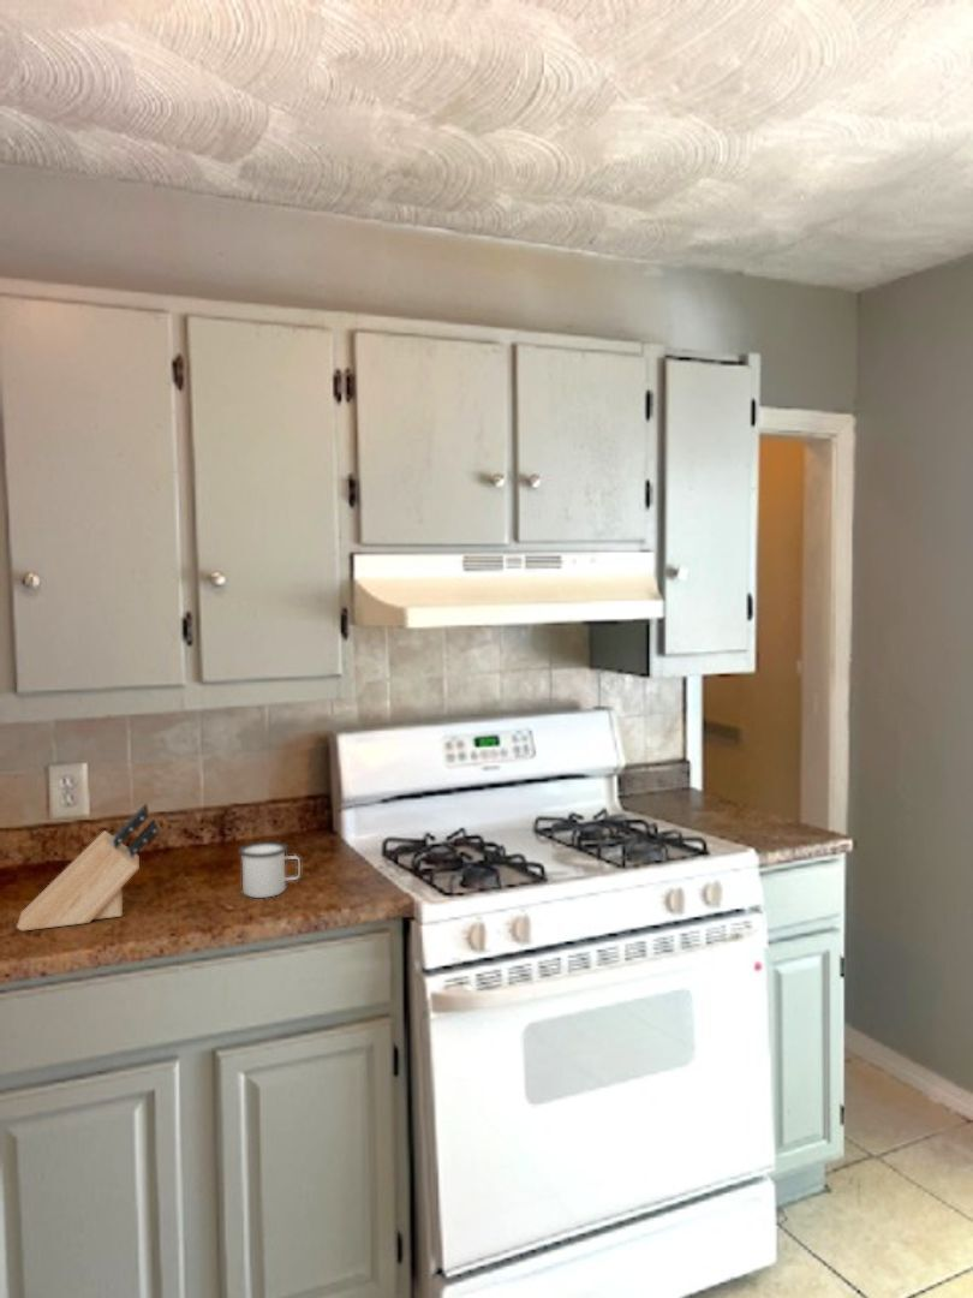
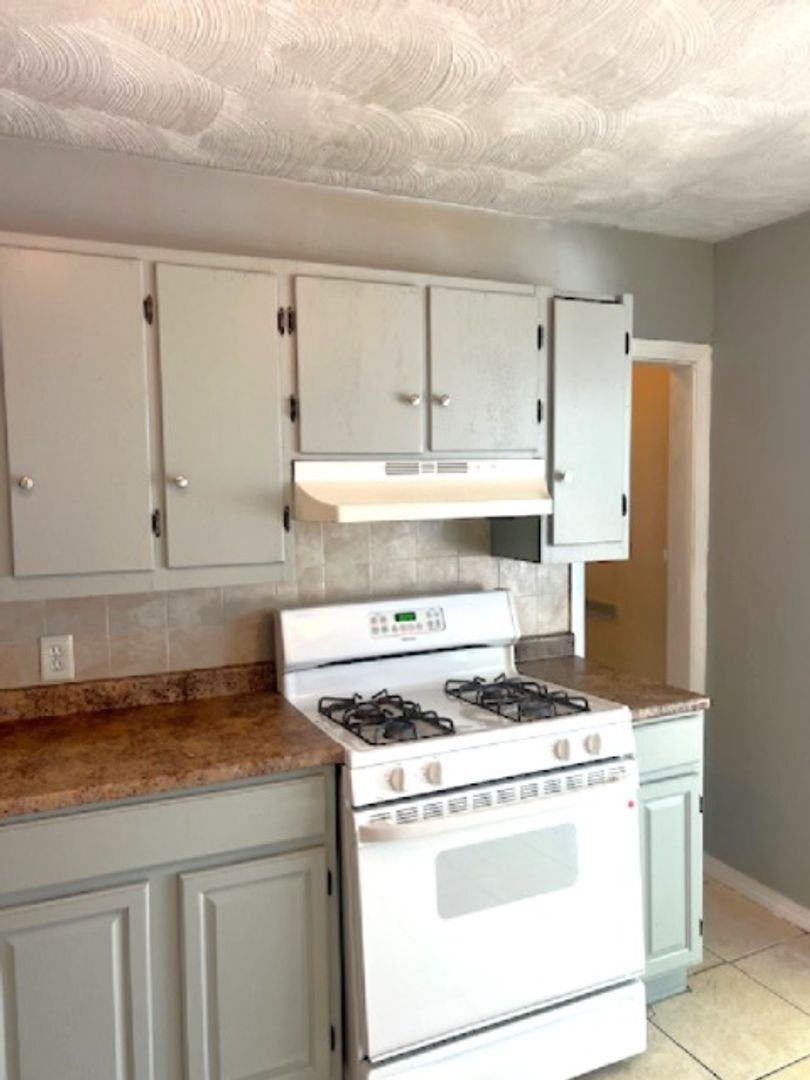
- knife block (89, 863)
- mug (269, 869)
